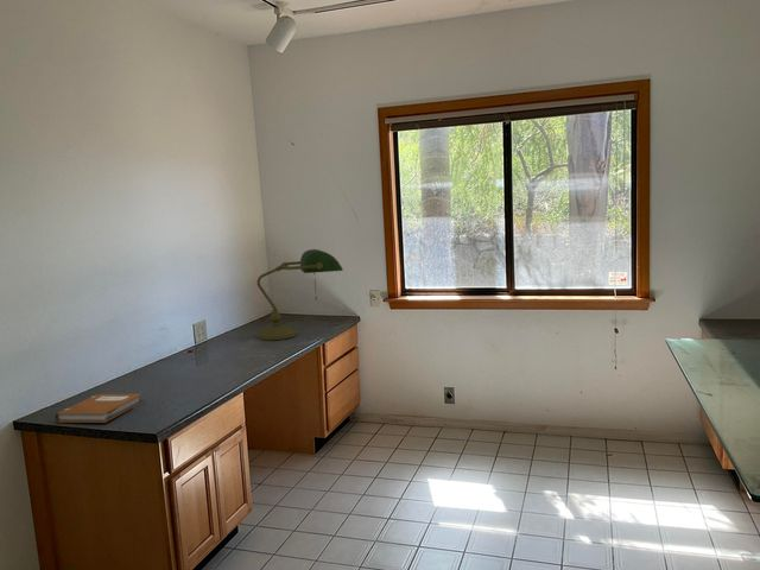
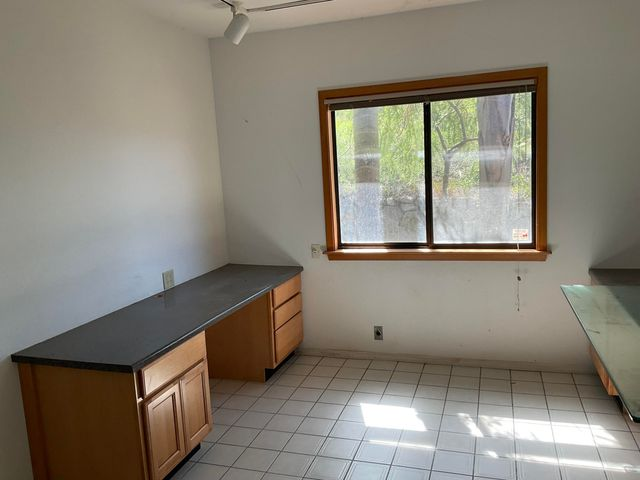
- desk lamp (315, 290)
- notebook (100, 406)
